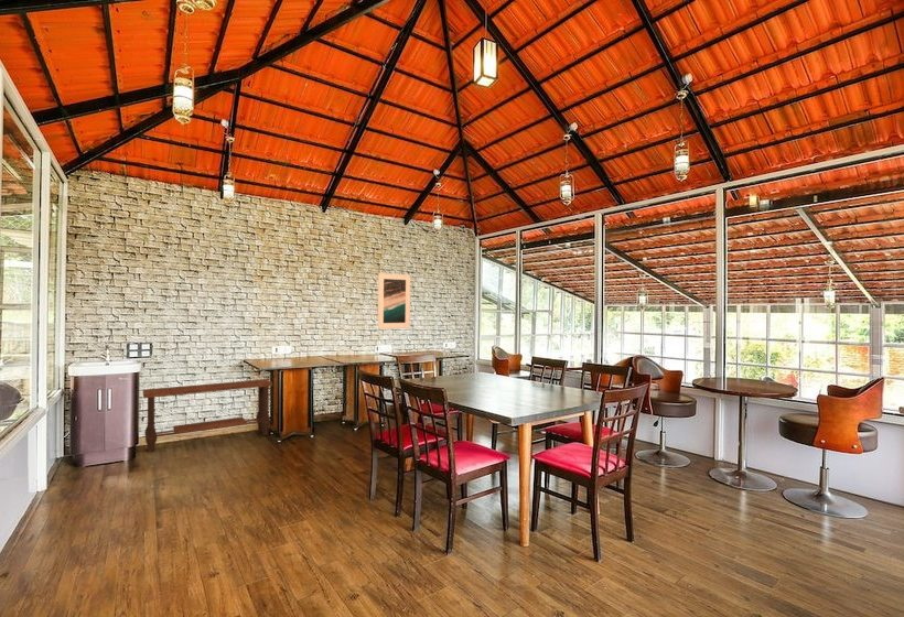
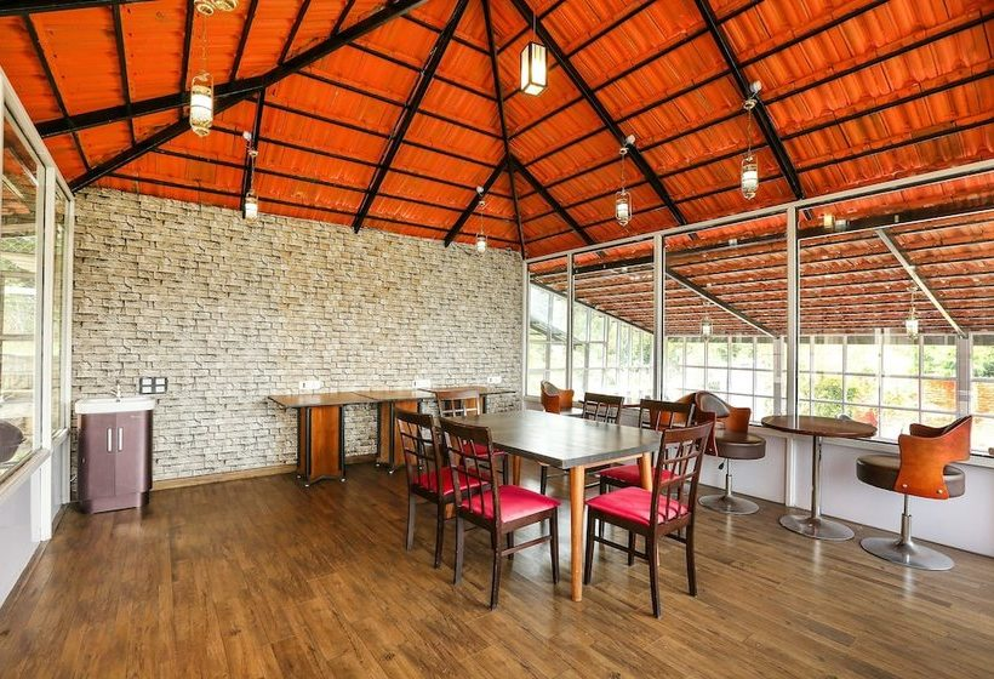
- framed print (394, 301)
- console table (211, 421)
